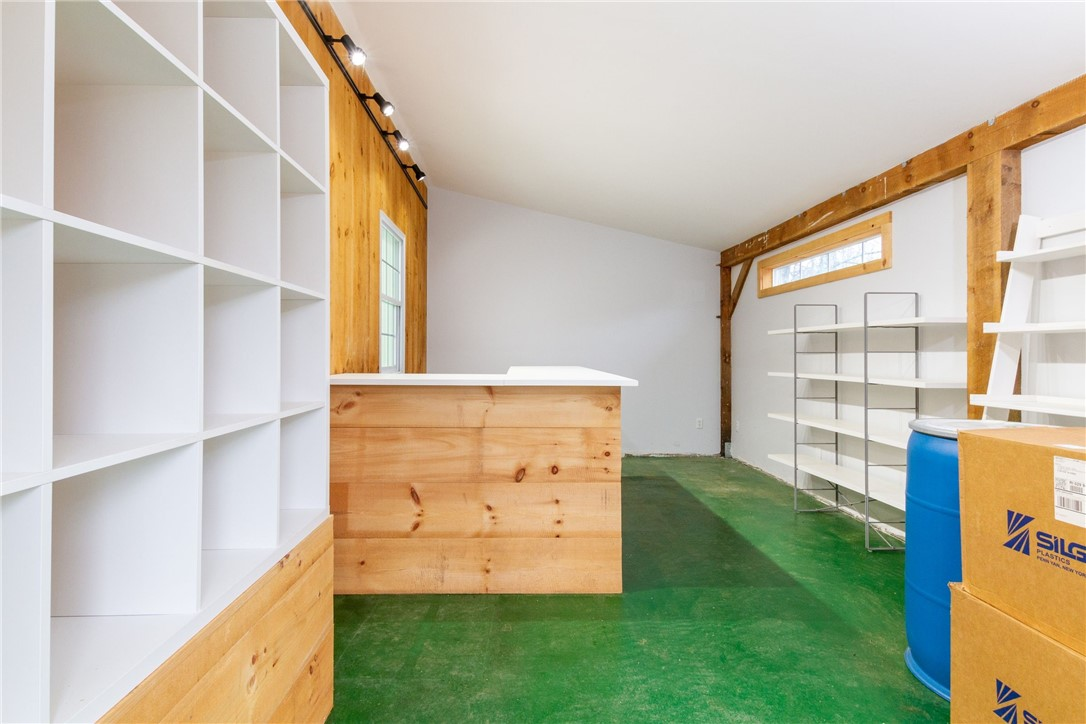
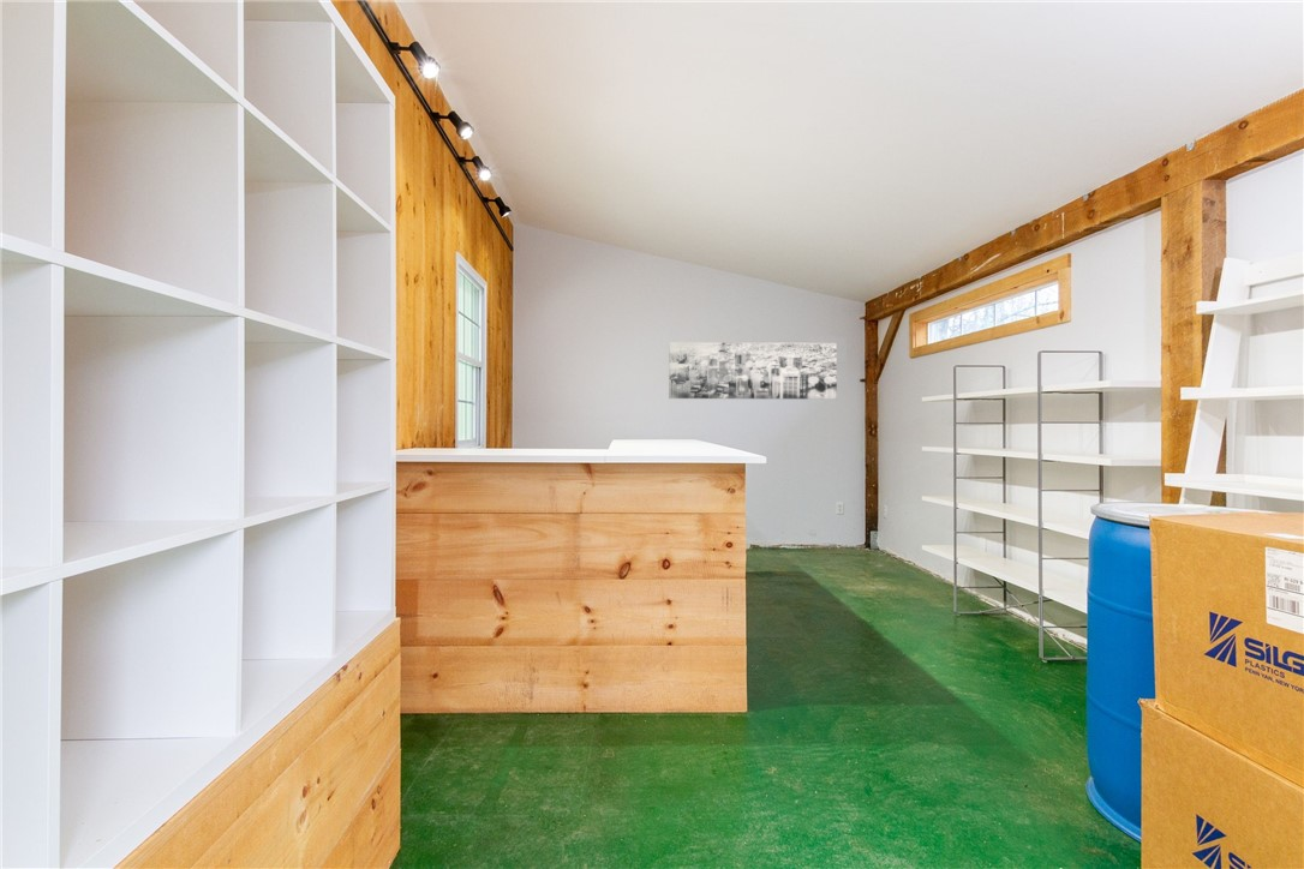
+ wall art (753, 370)
